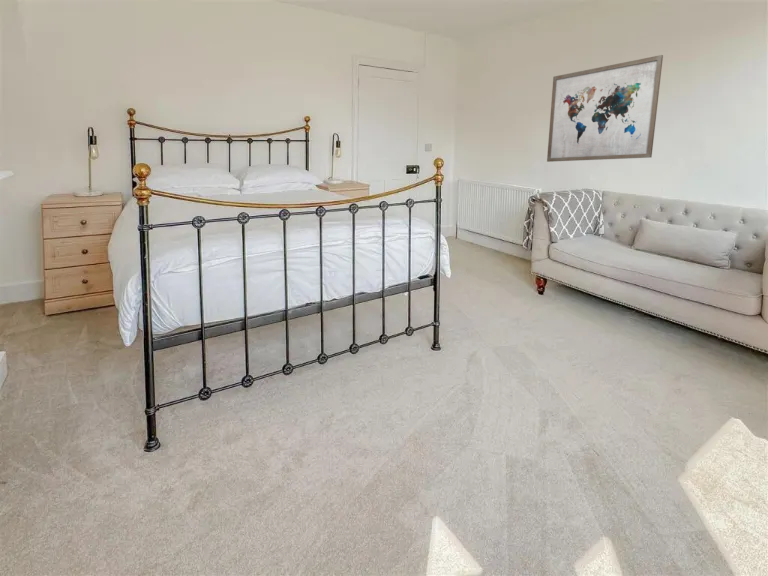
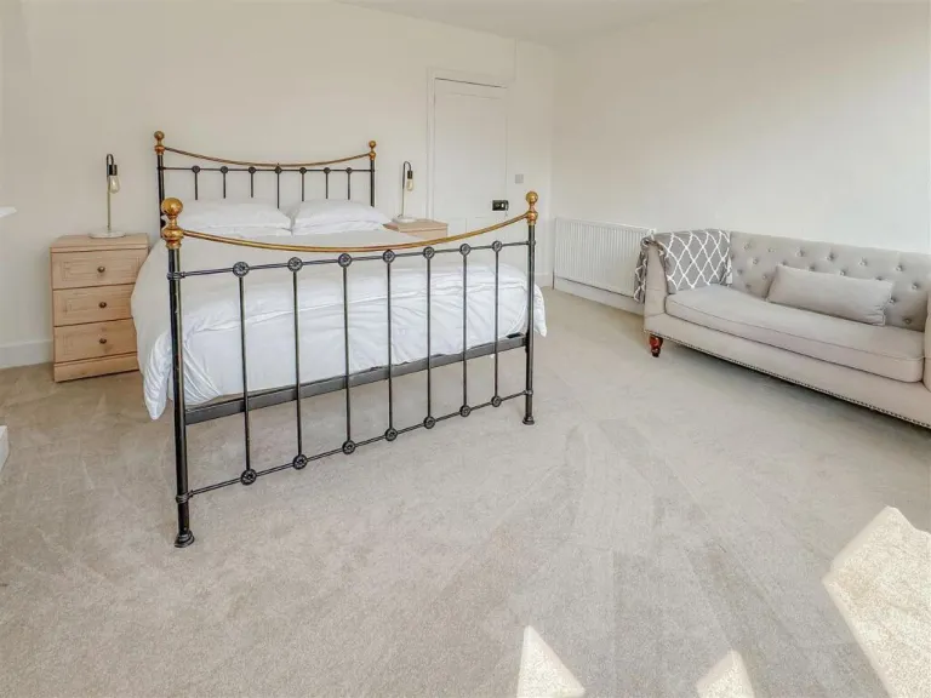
- wall art (598, 114)
